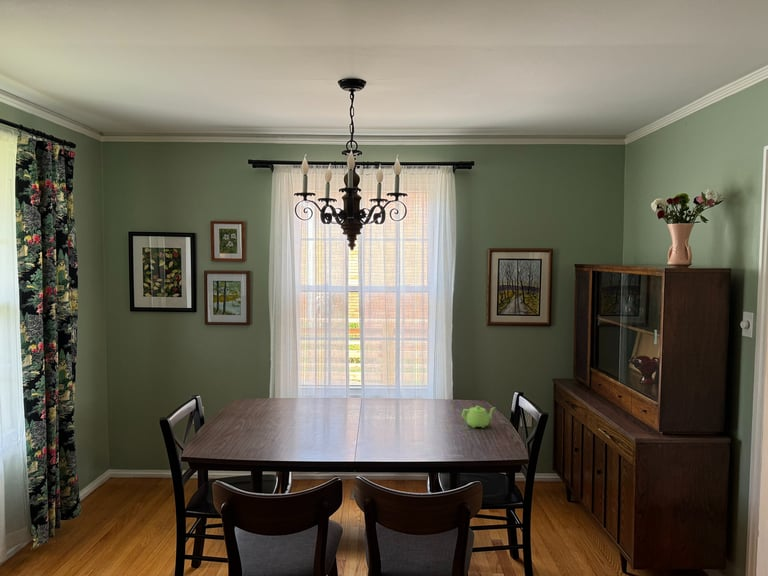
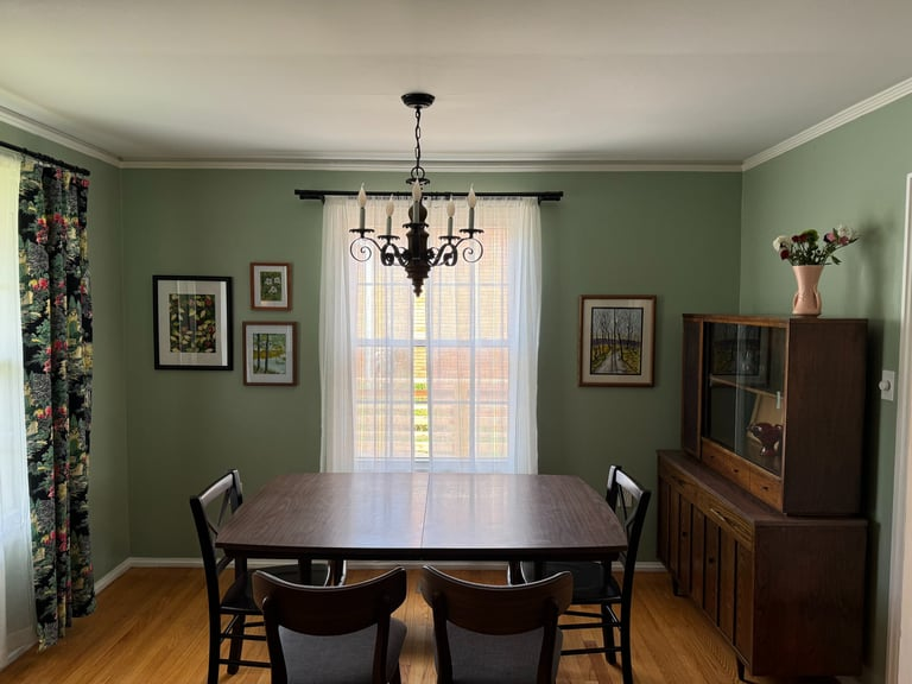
- teapot (478, 416)
